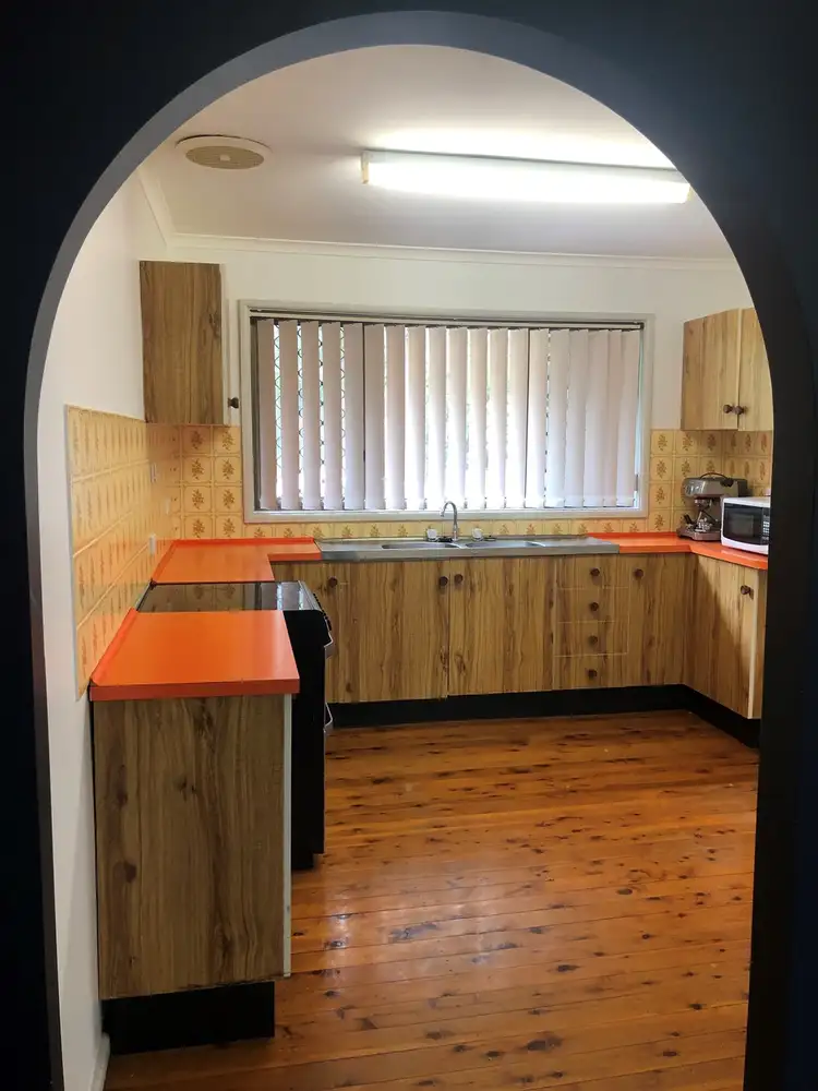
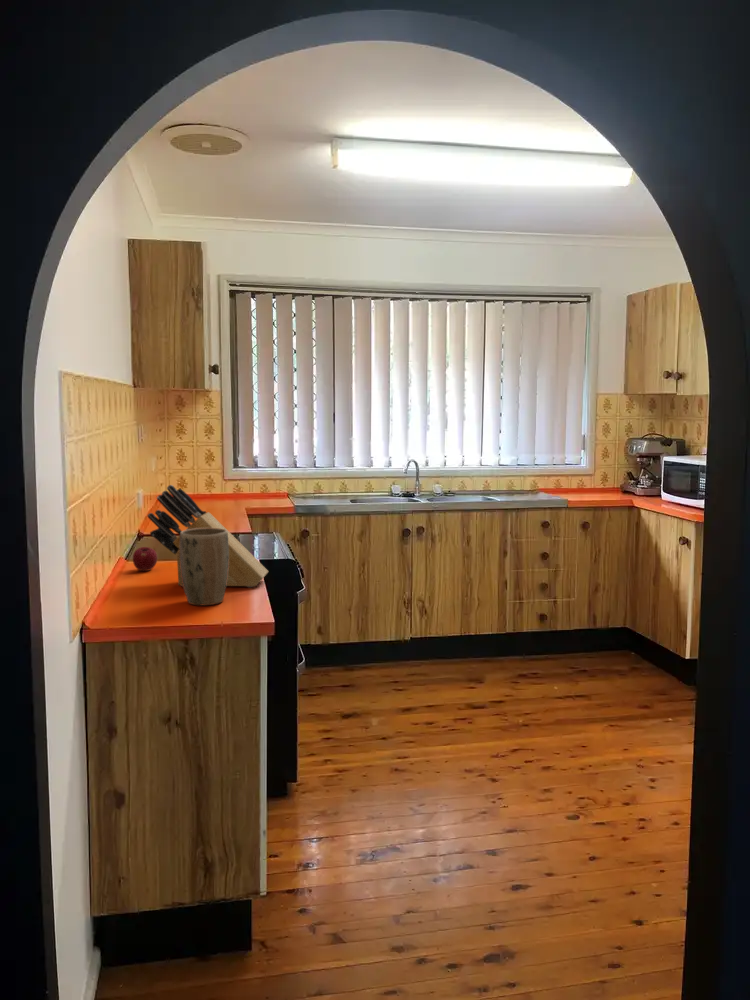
+ plant pot (204, 566)
+ knife block (208, 527)
+ apple (145, 558)
